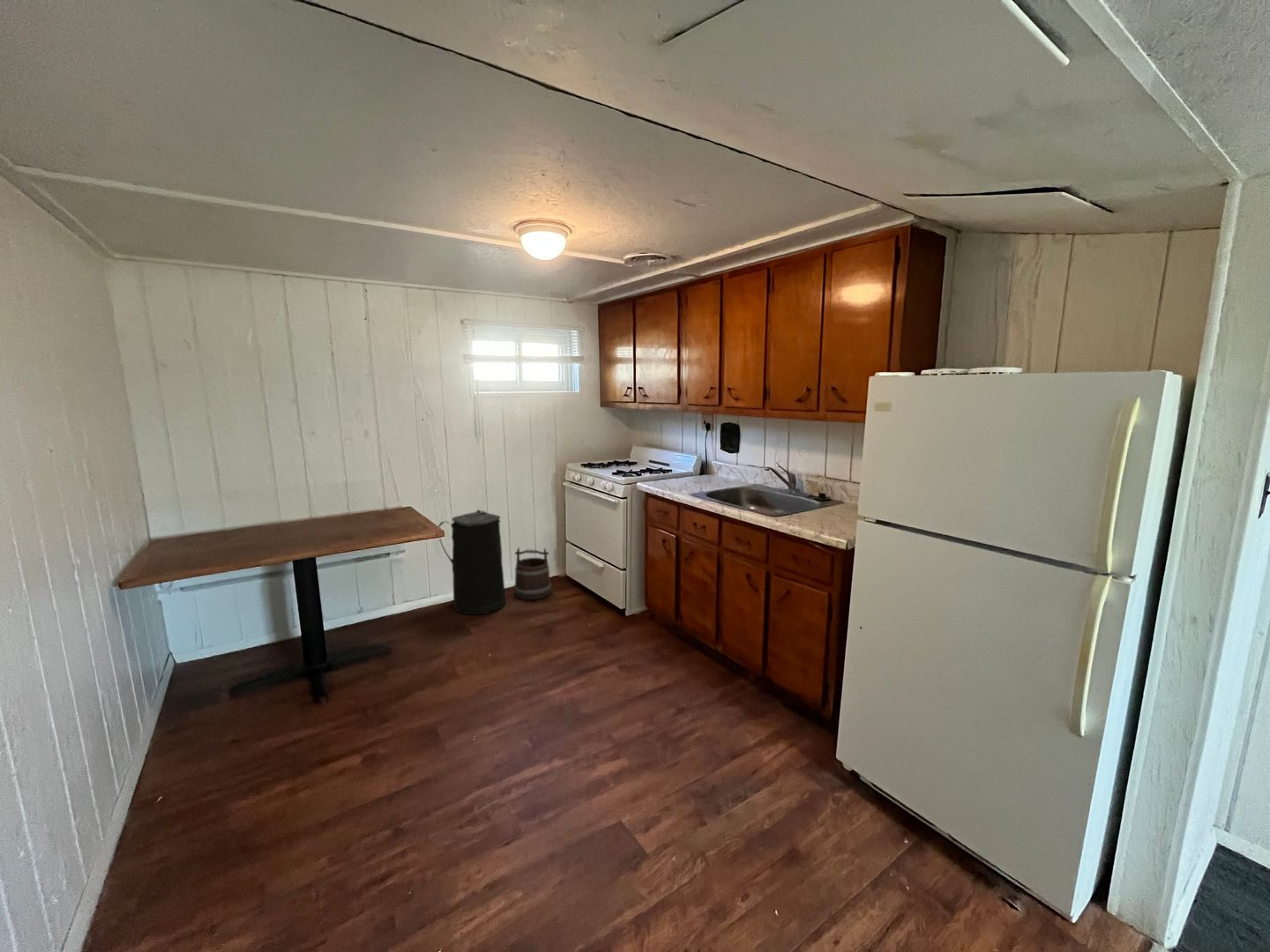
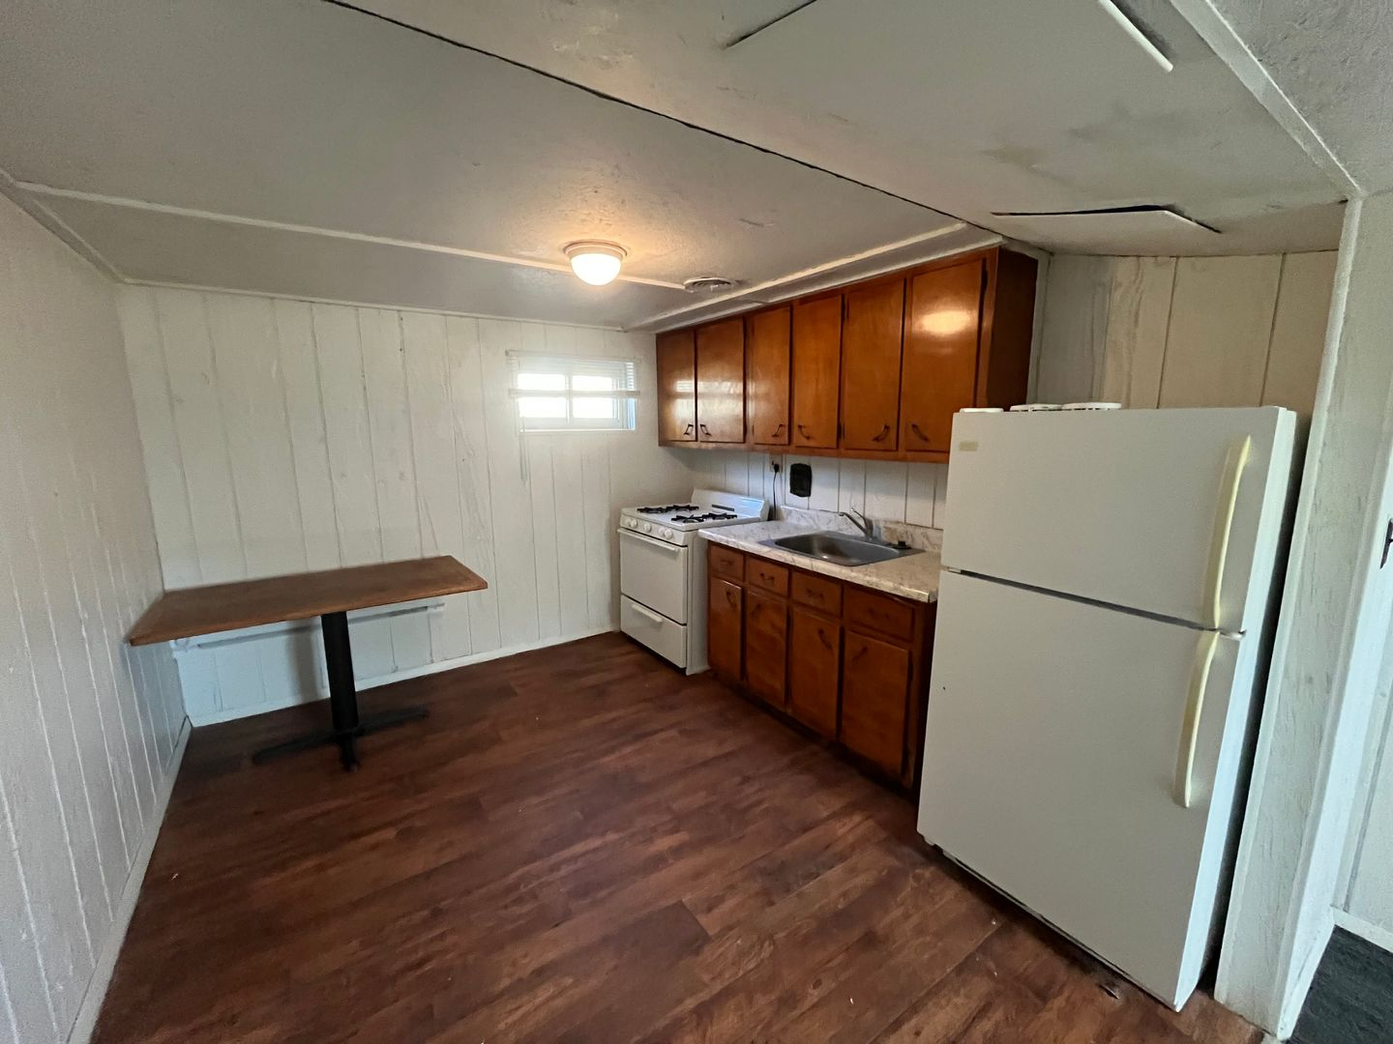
- trash can (473, 559)
- bucket (532, 570)
